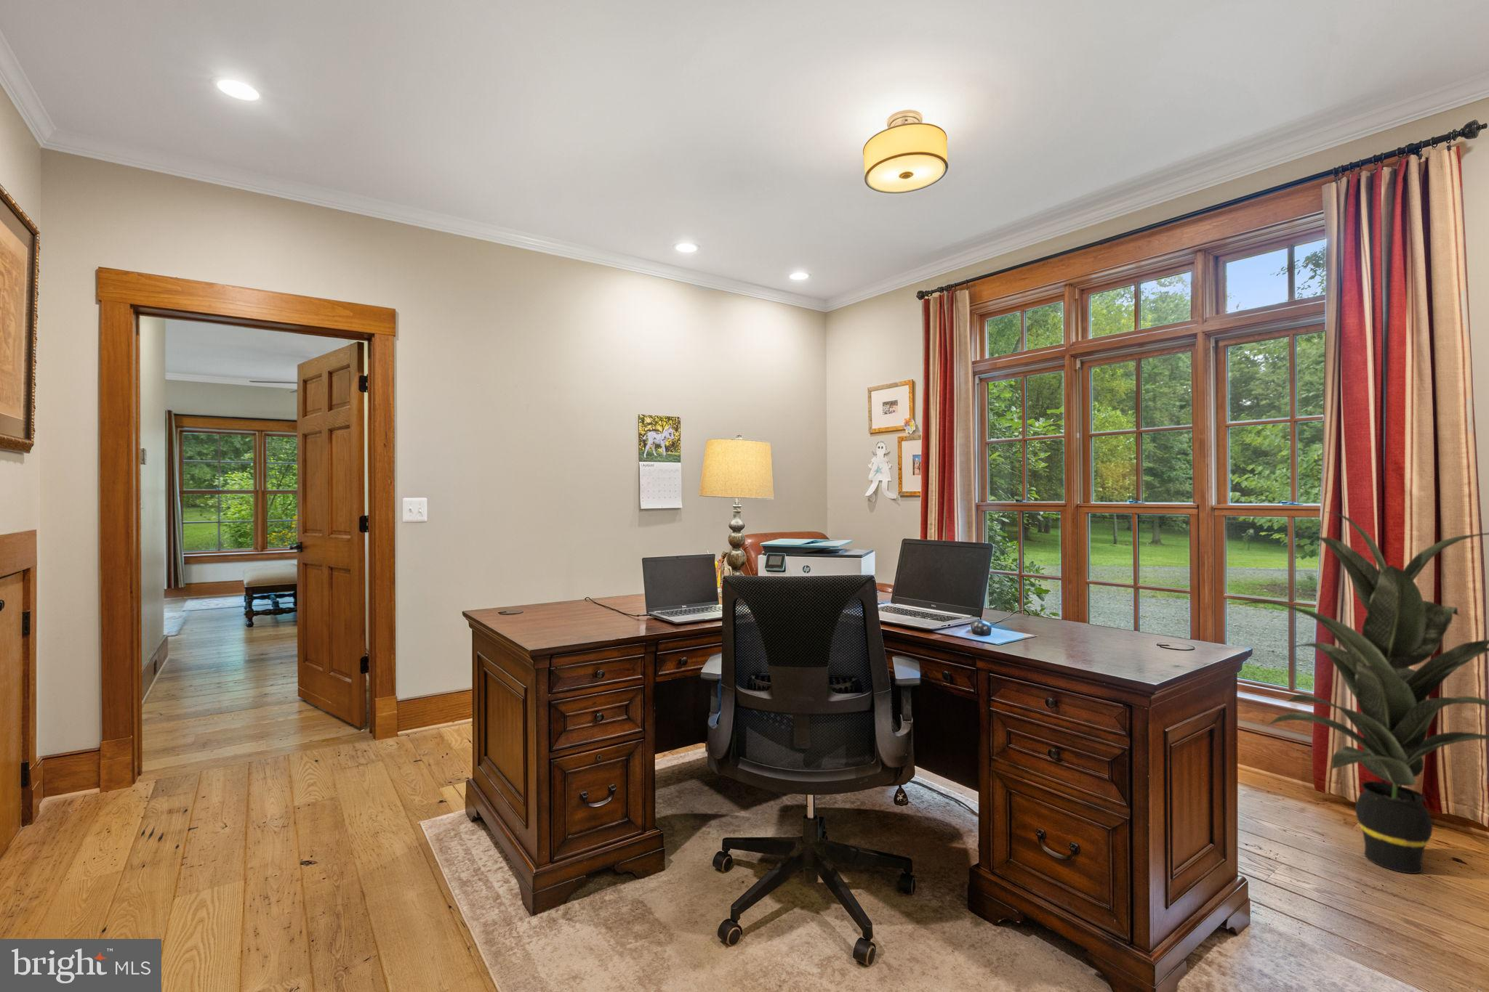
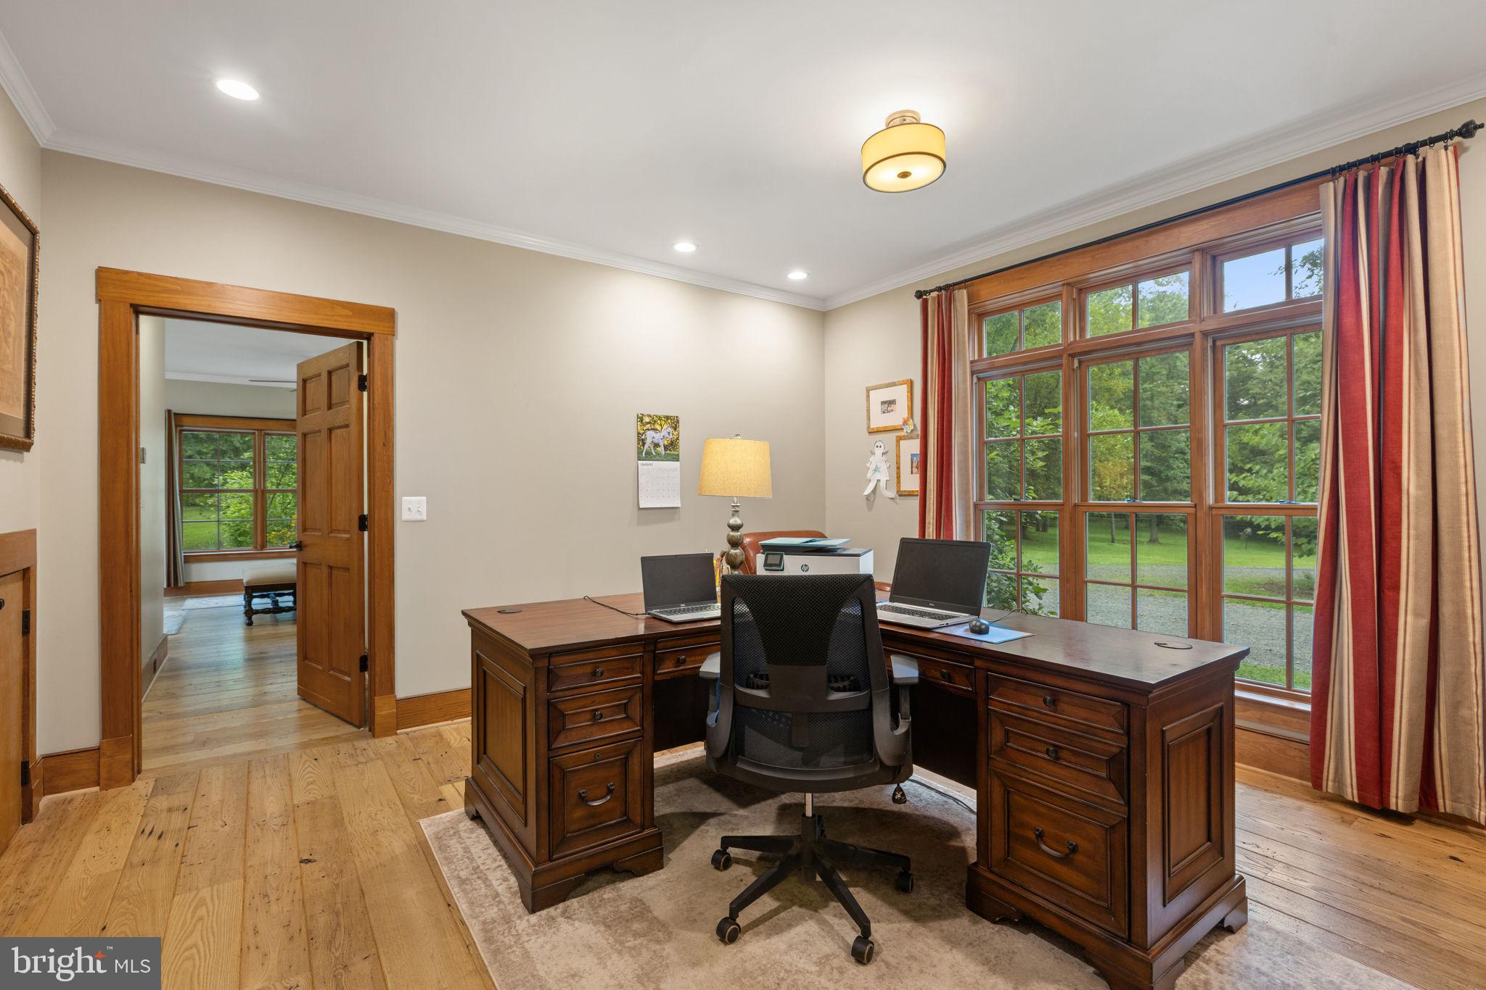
- indoor plant (1376, 683)
